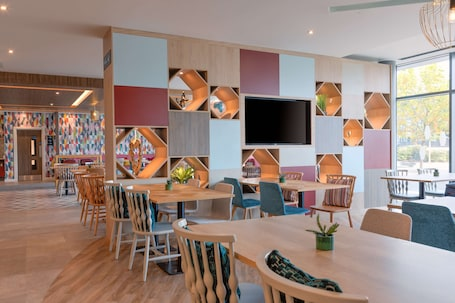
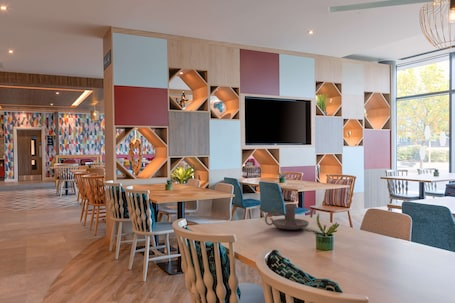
+ candle holder (286, 216)
